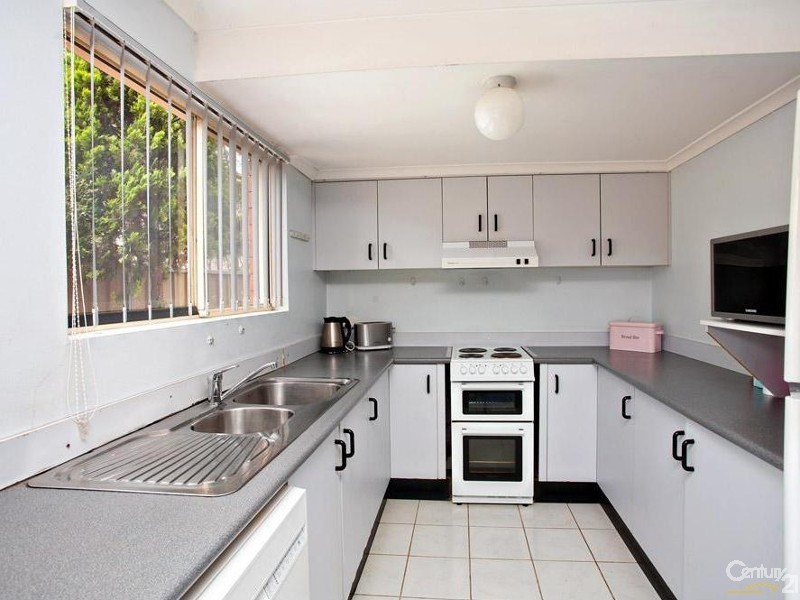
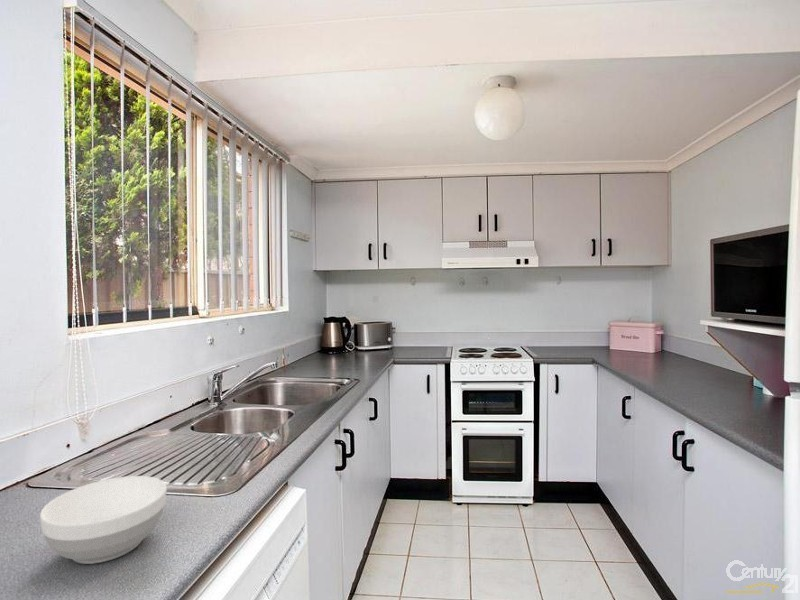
+ bowl (107, 521)
